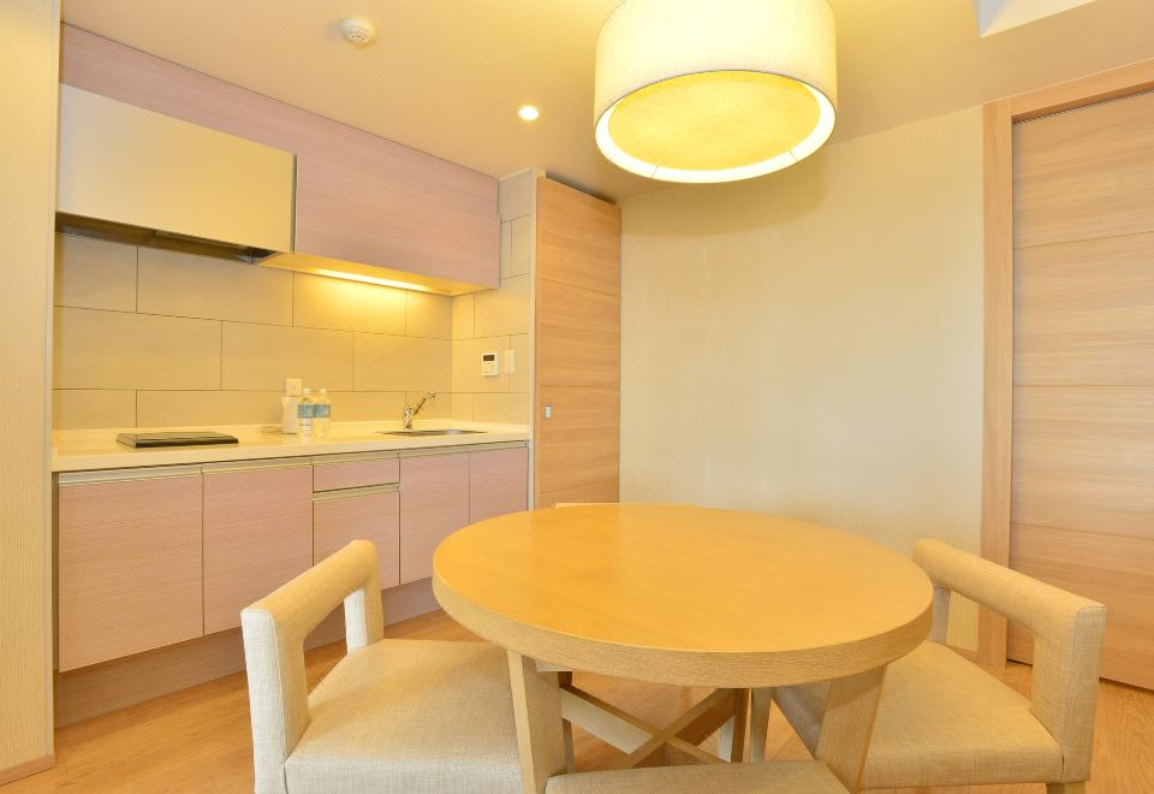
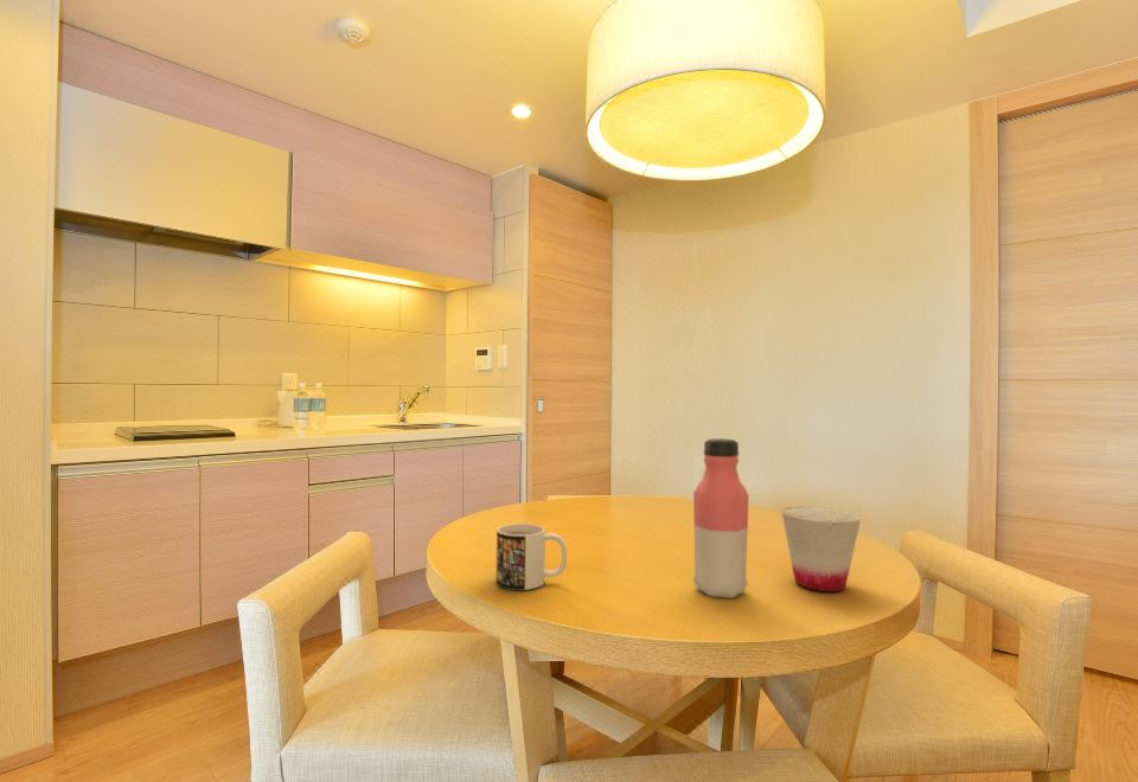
+ cup (819, 549)
+ mug (531, 555)
+ water bottle (721, 514)
